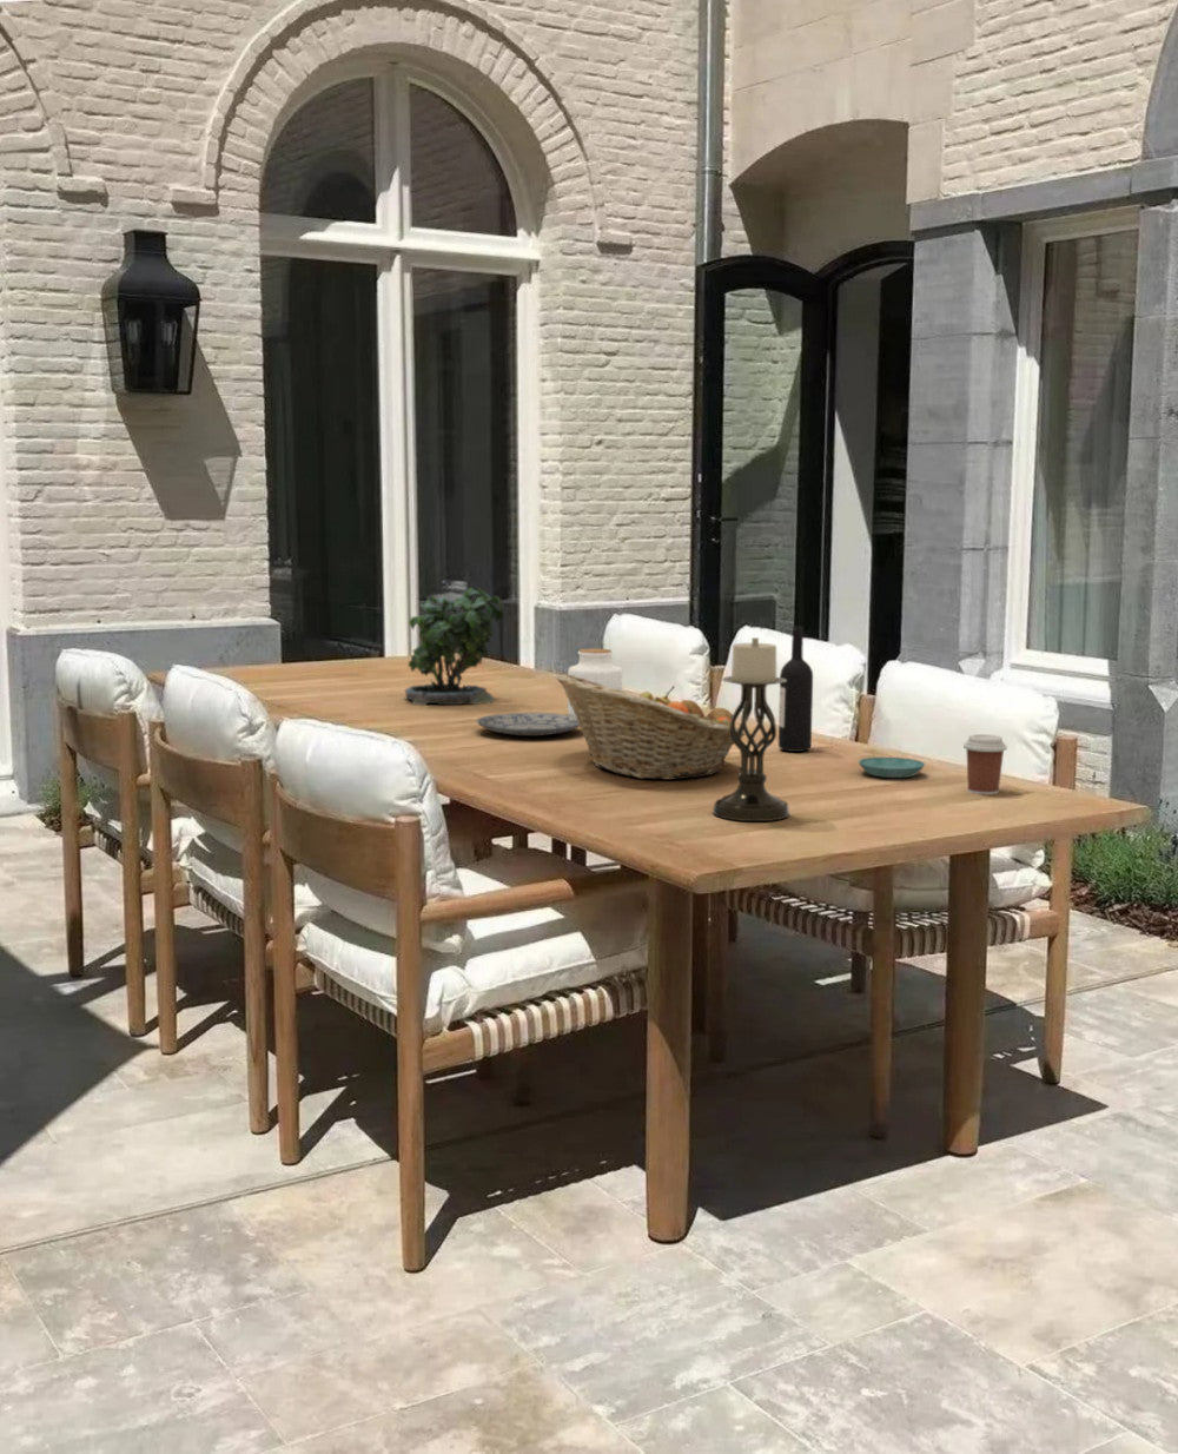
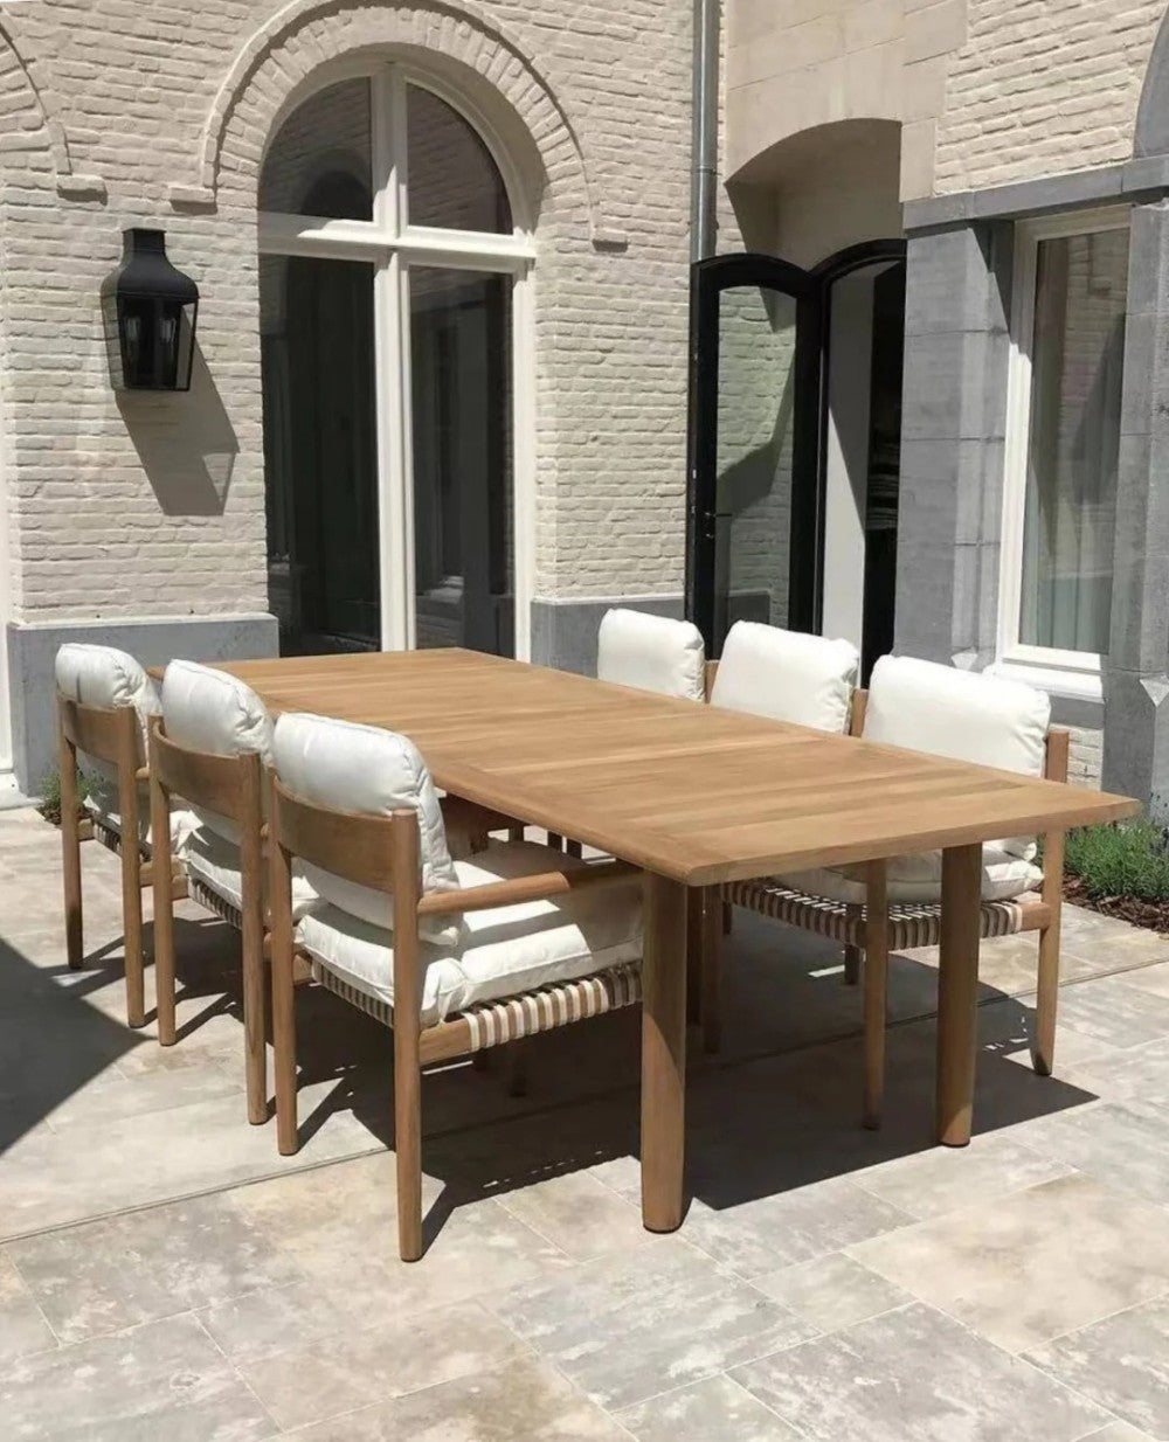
- candle holder (755, 726)
- potted plant (452, 641)
- wine bottle (796, 688)
- fruit basket (648, 722)
- saucer (891, 767)
- jar (595, 682)
- plate (530, 726)
- coffee cup (983, 764)
